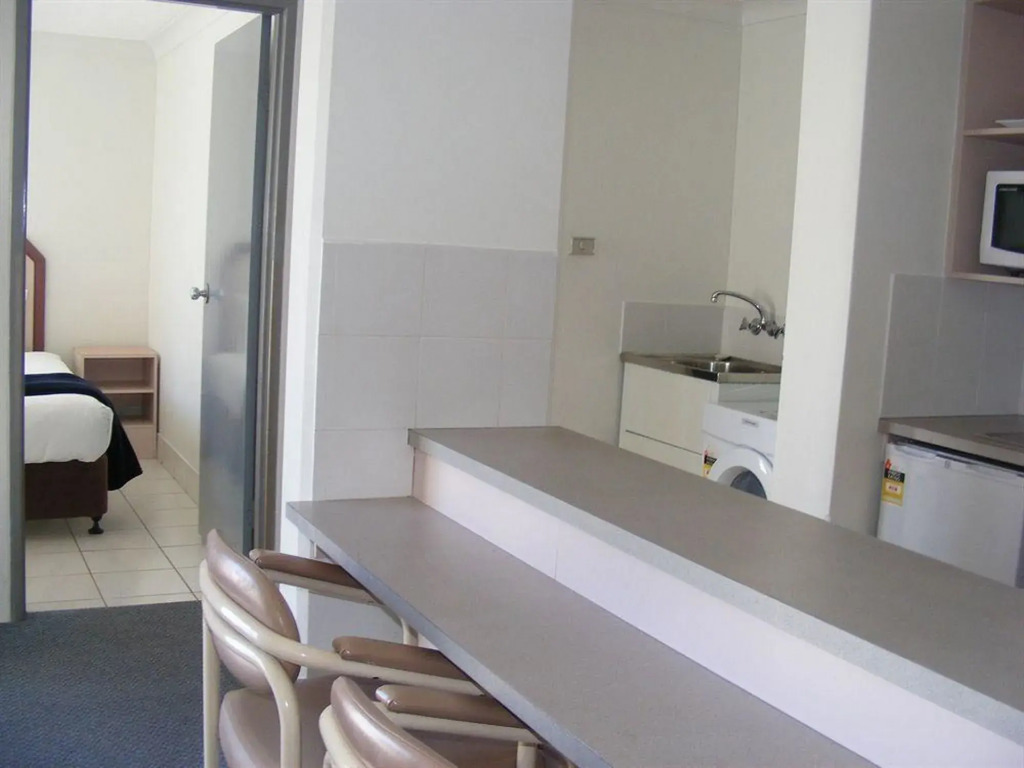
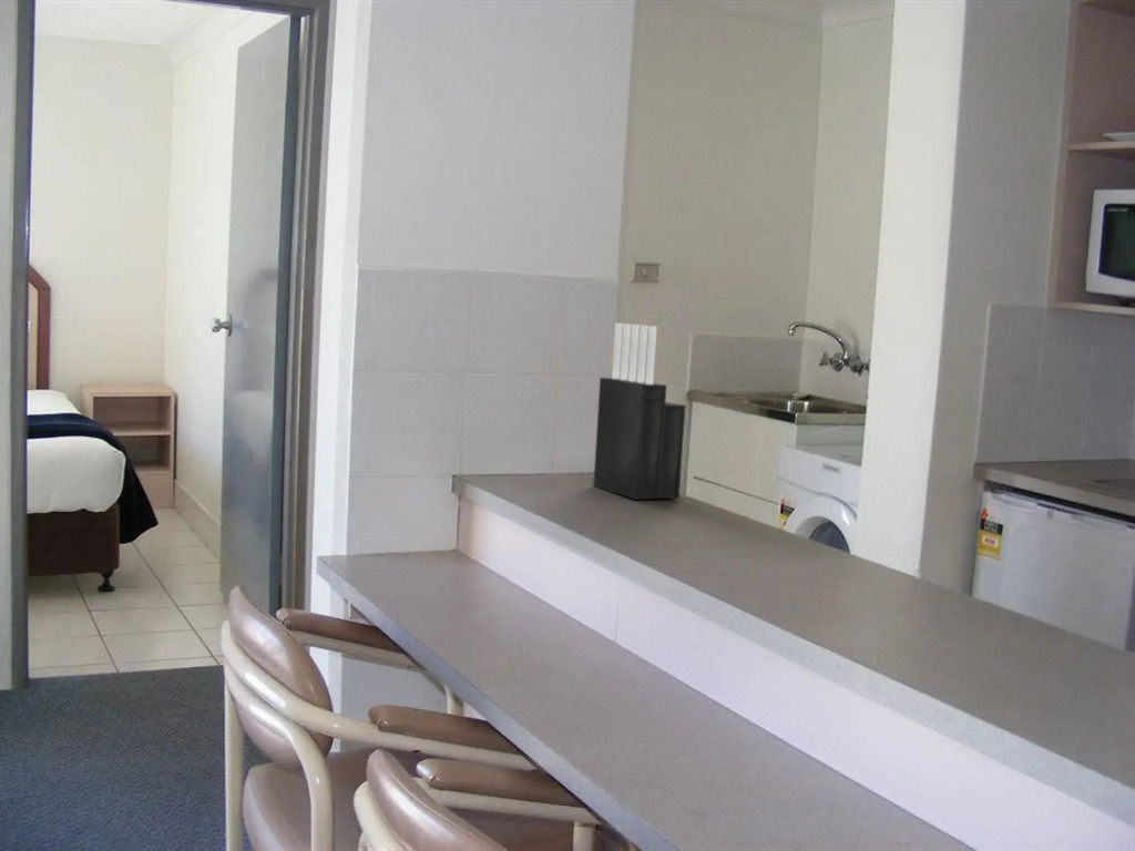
+ knife block (645, 409)
